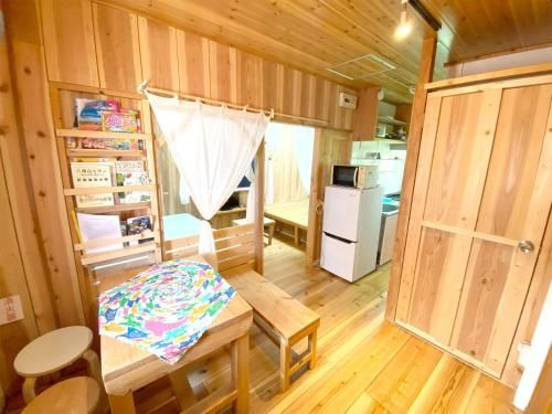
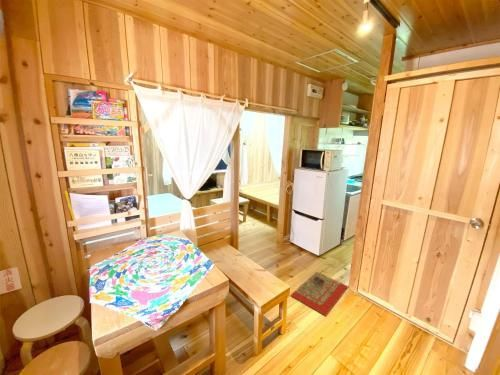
+ rug (320, 289)
